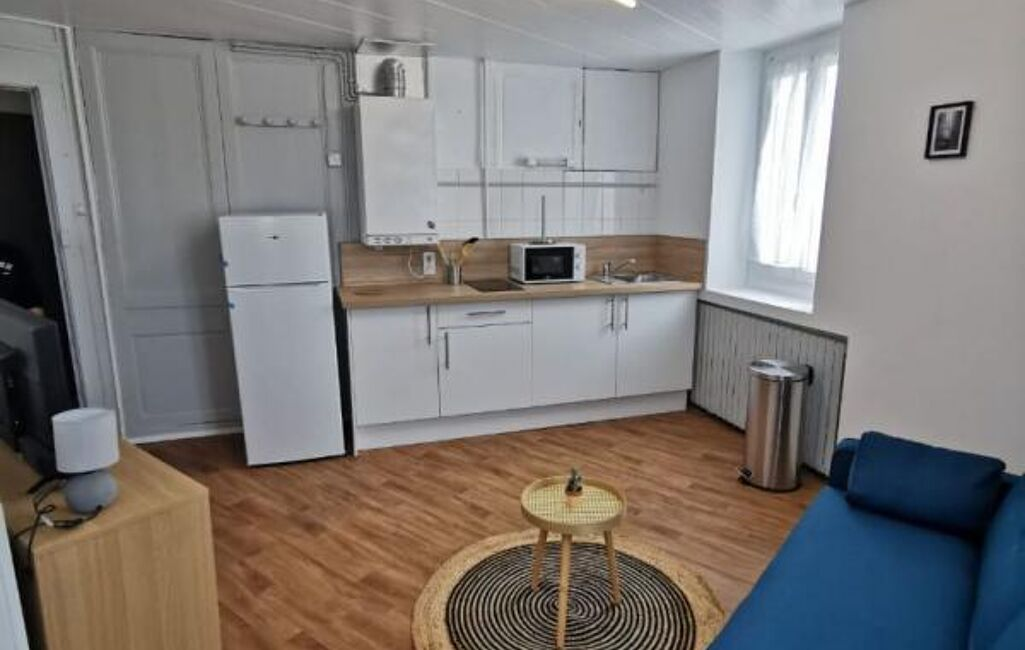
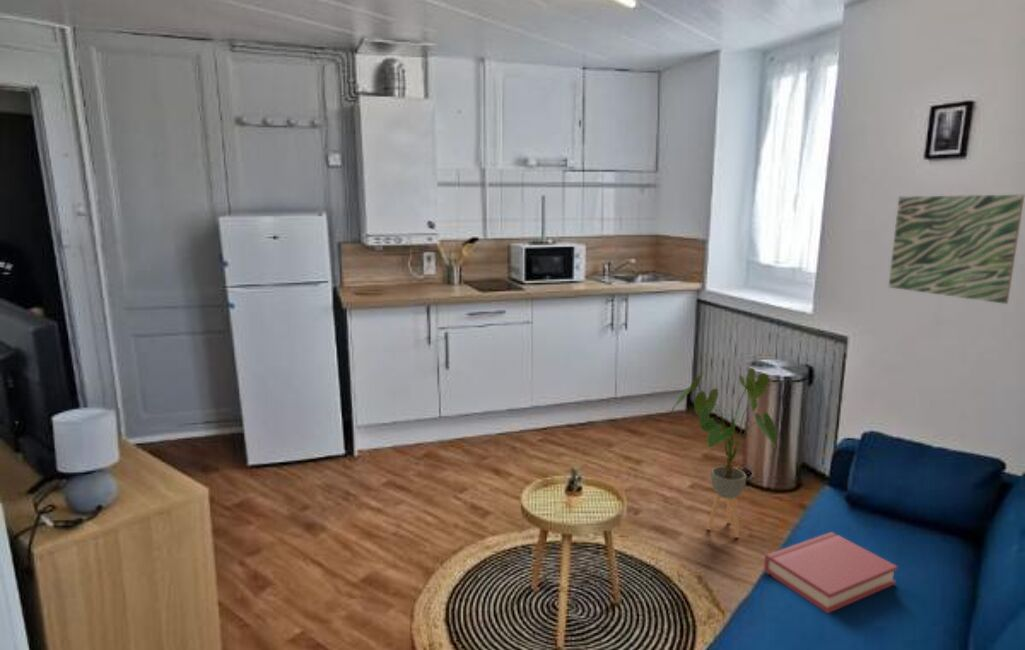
+ wall art (949, 246)
+ house plant (721, 449)
+ hardback book (829, 568)
